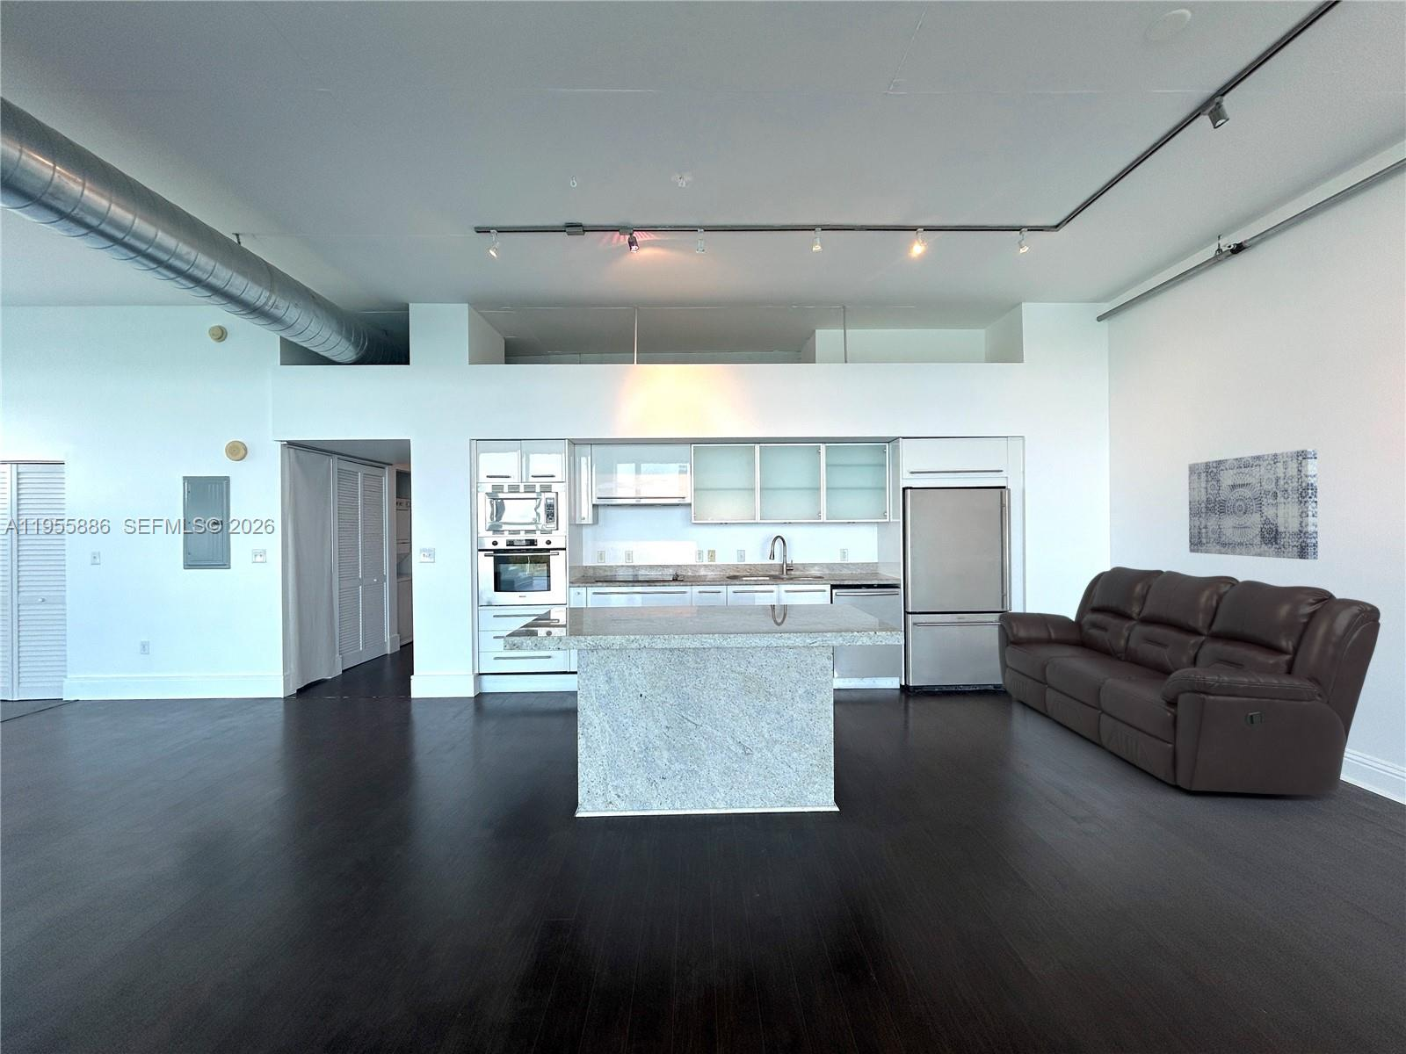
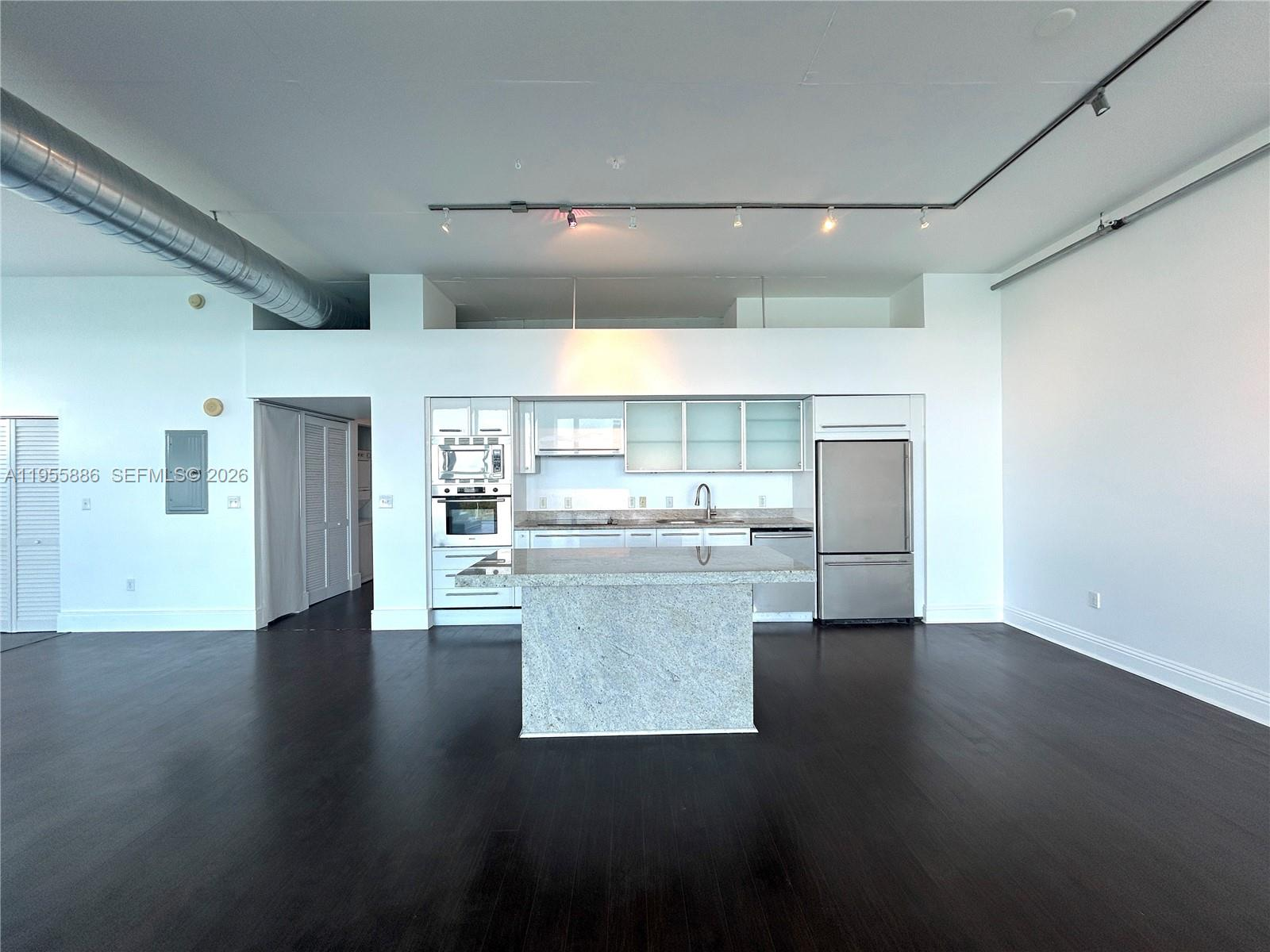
- sofa (1140, 652)
- wall art (1247, 506)
